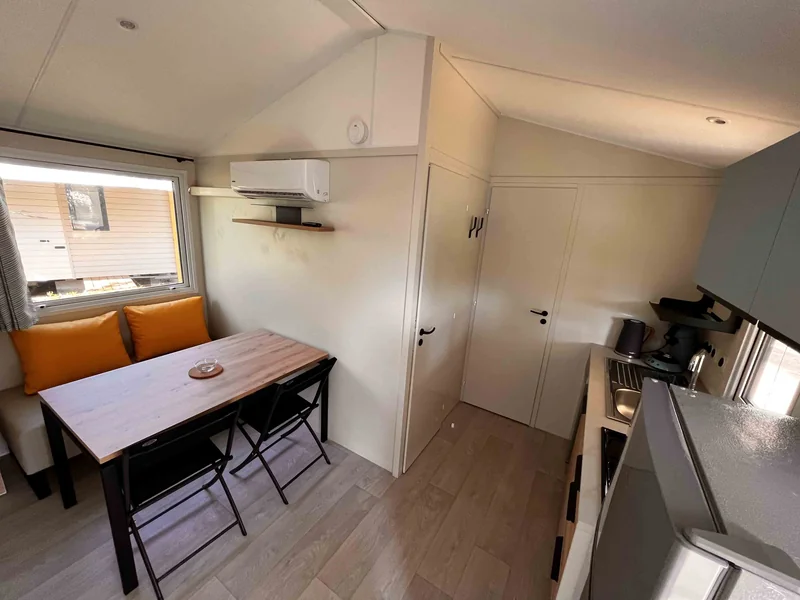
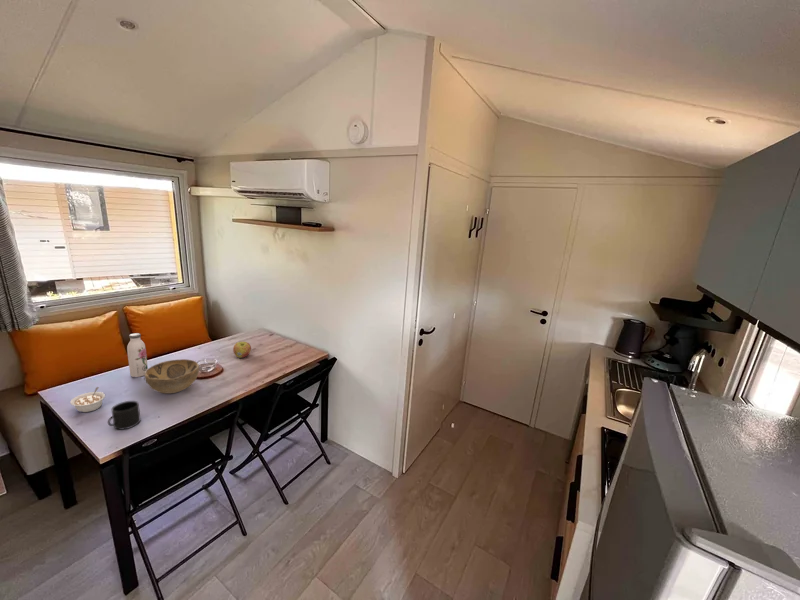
+ water bottle (137, 354)
+ apple (242, 349)
+ decorative bowl (173, 378)
+ legume (88, 401)
+ mug (123, 416)
